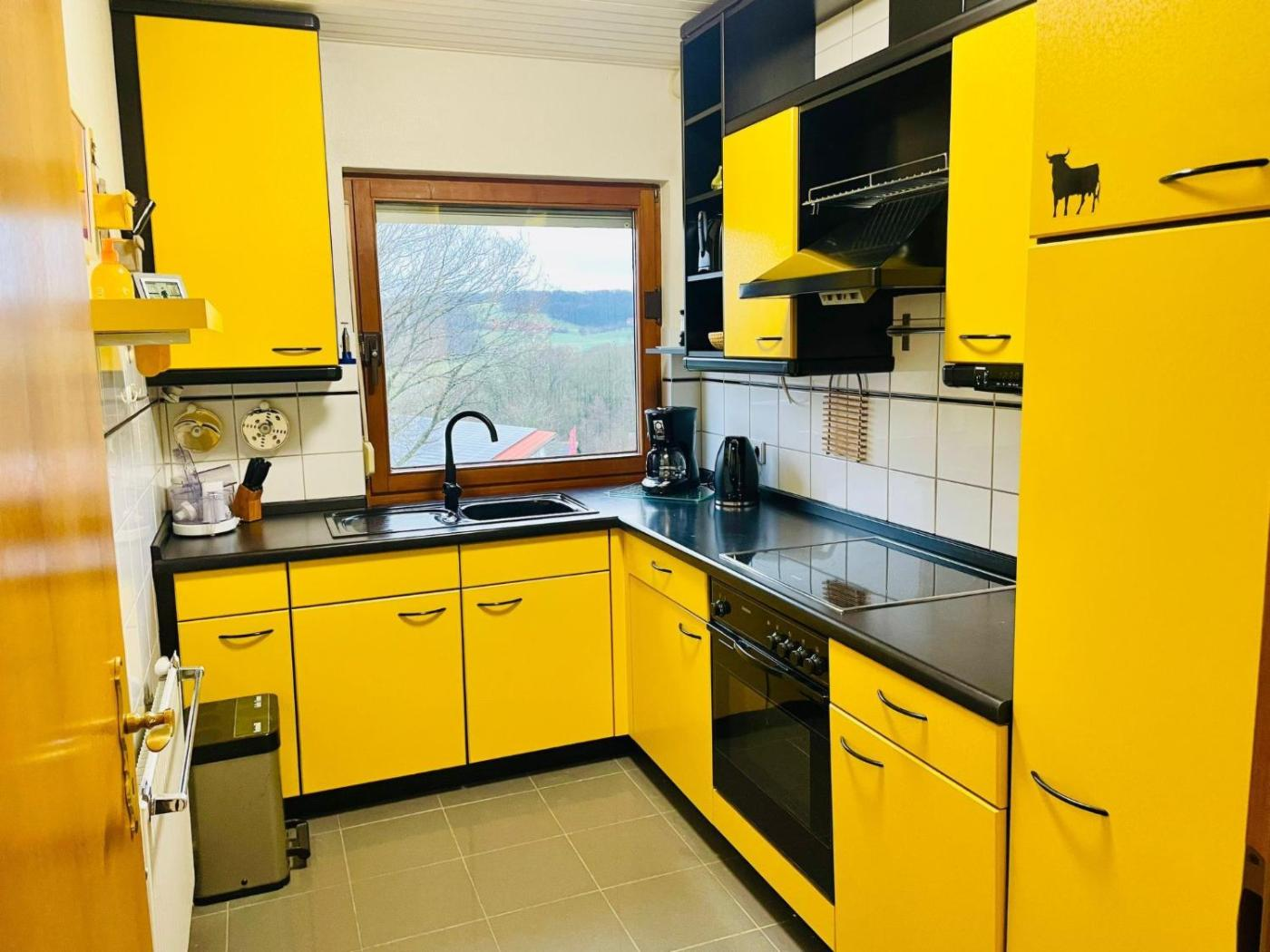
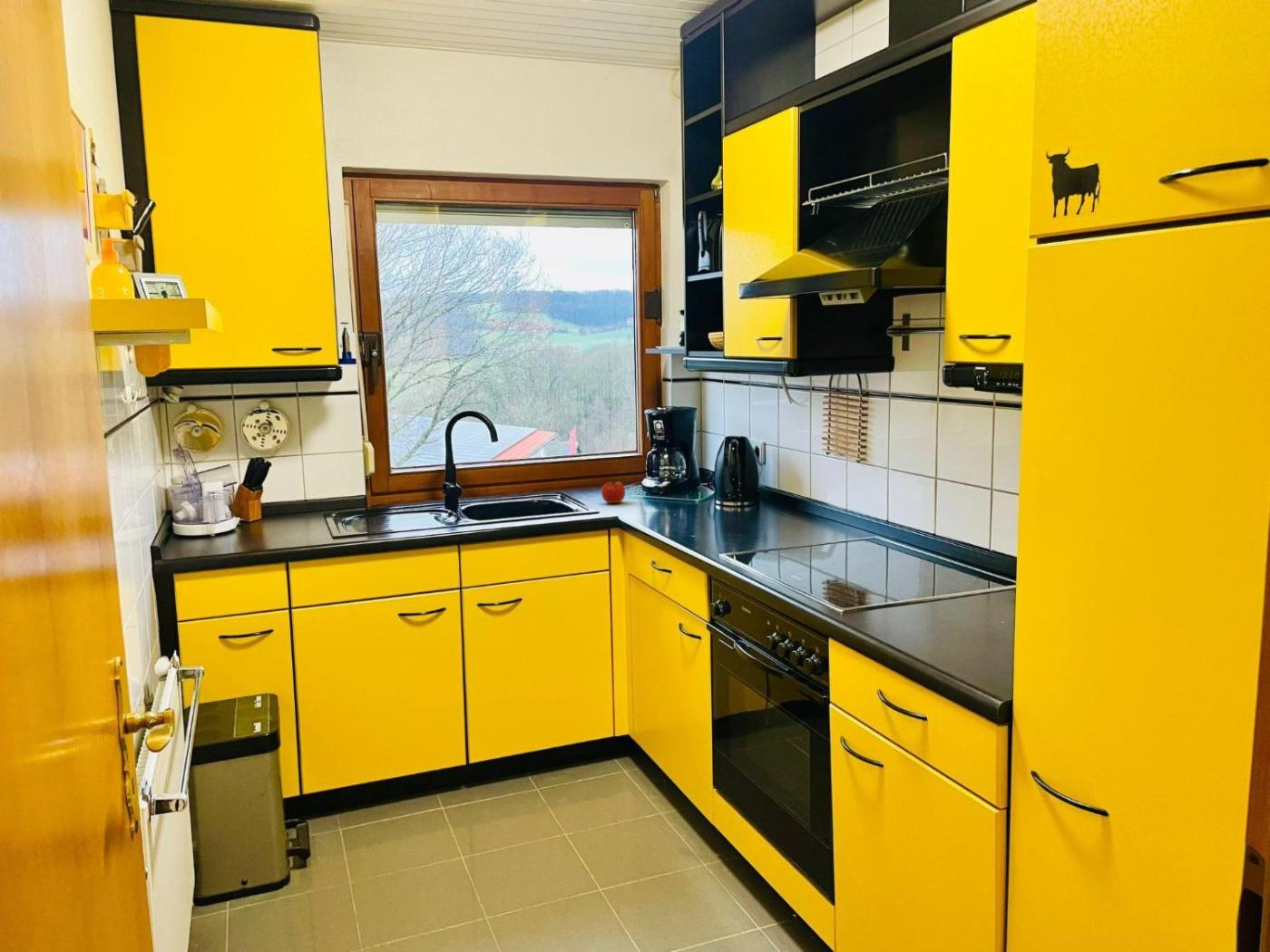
+ fruit (613, 491)
